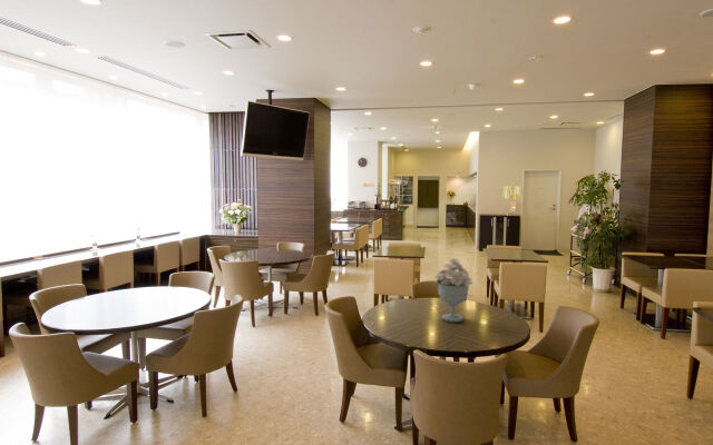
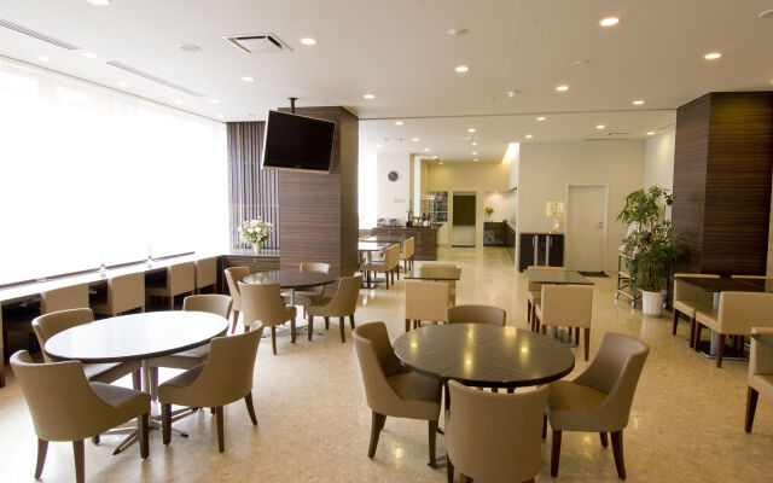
- bouquet (452, 288)
